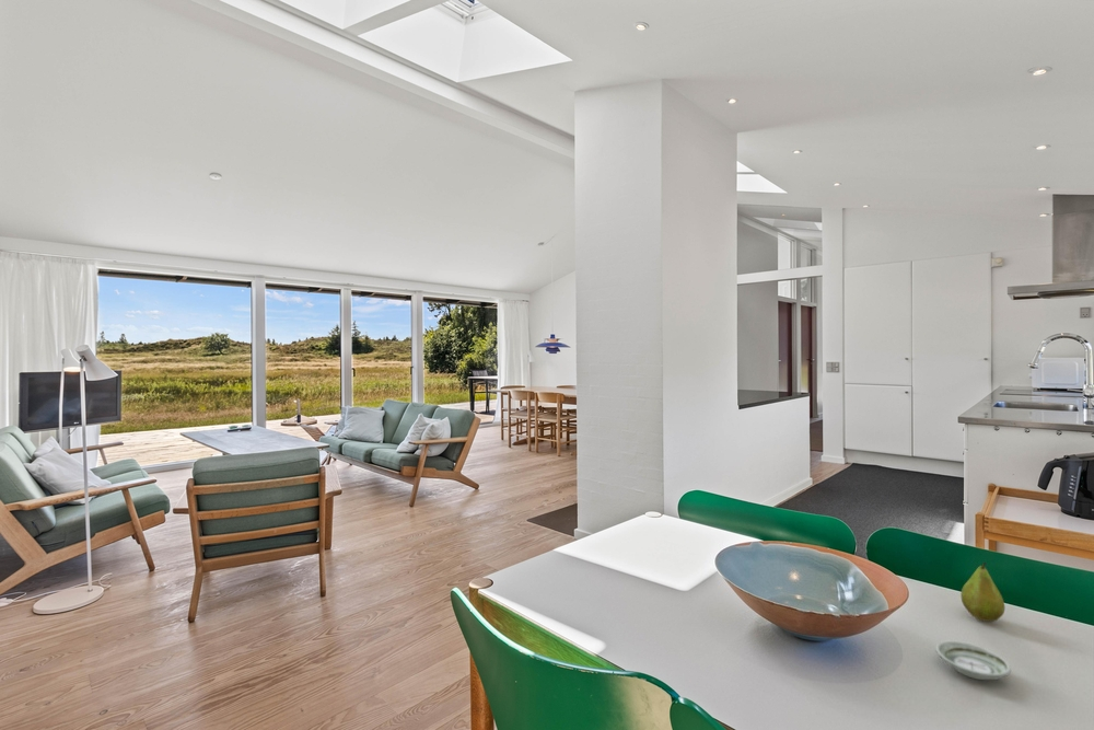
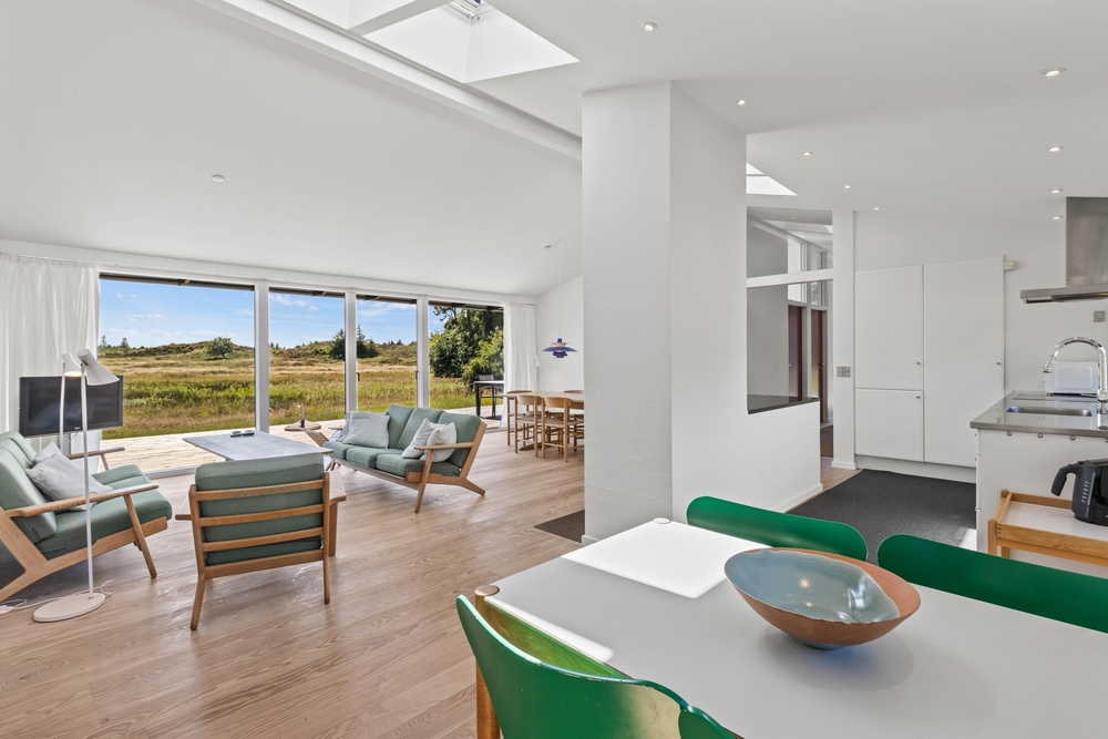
- saucer (971, 663)
- fruit (982, 588)
